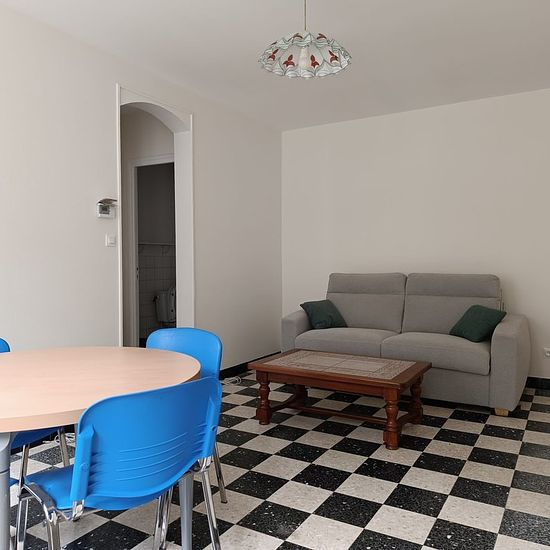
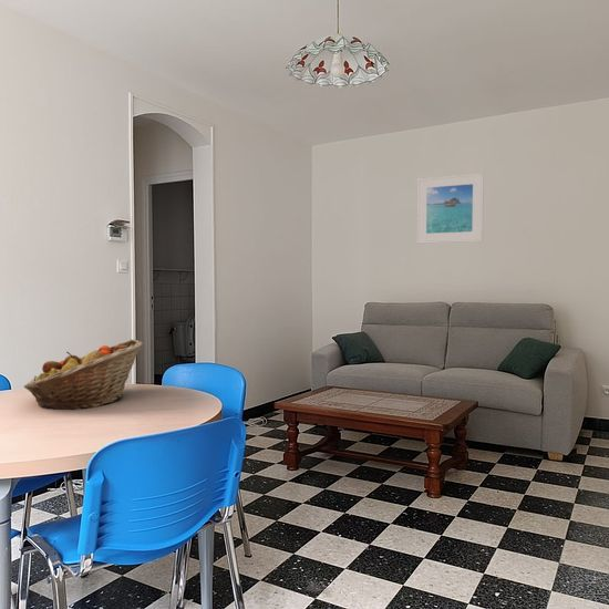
+ fruit basket (86, 371)
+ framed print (448, 209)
